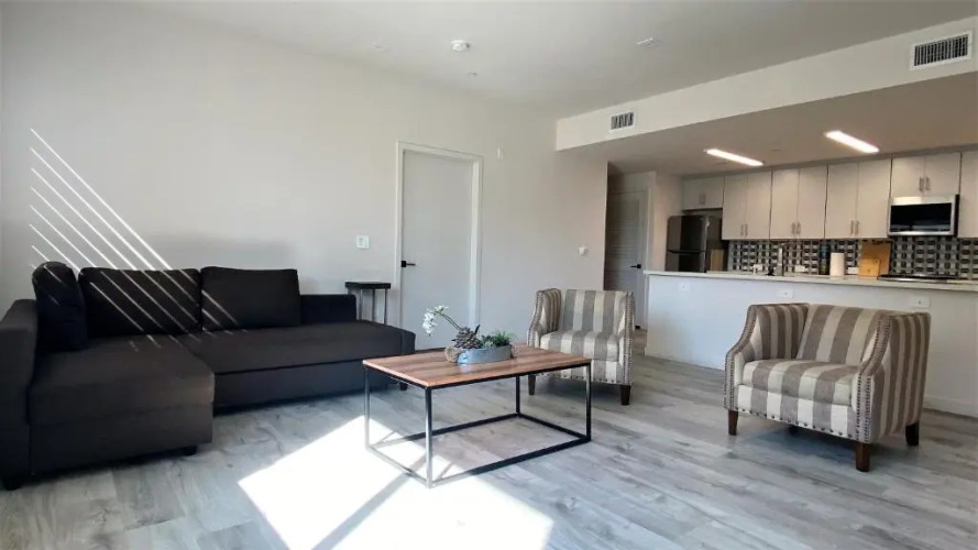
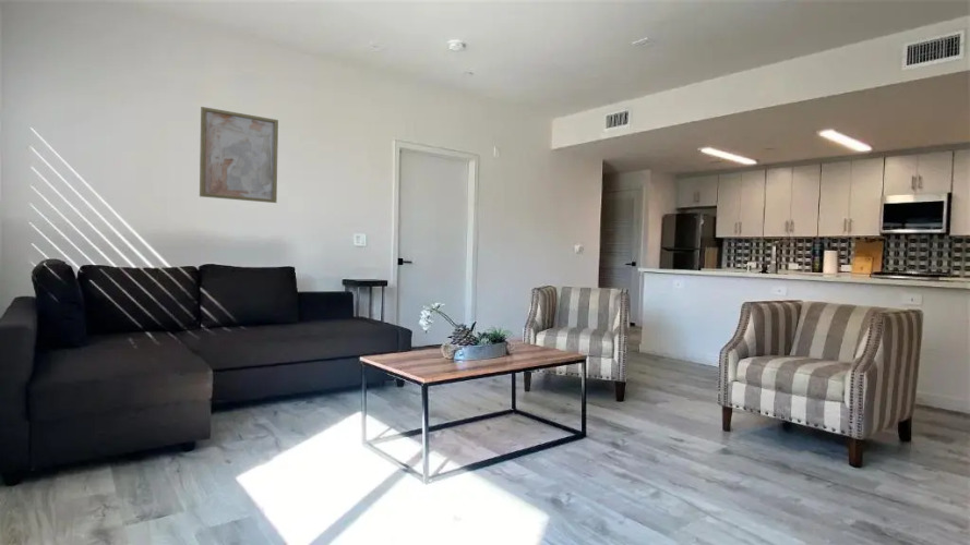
+ wall art (240, 156)
